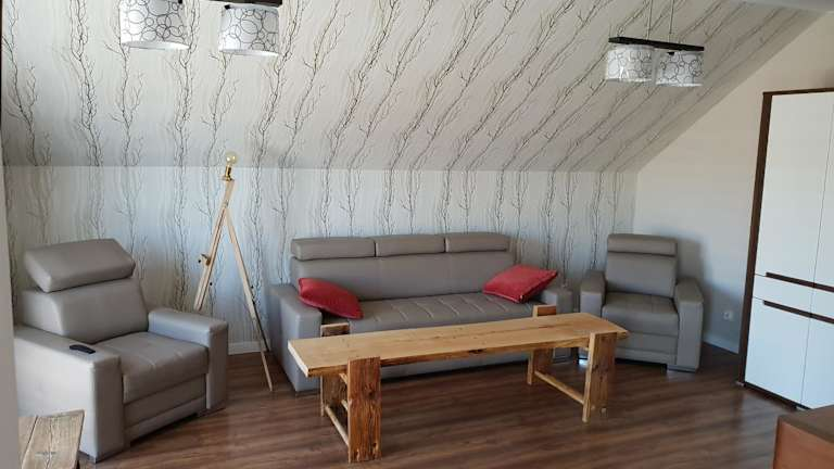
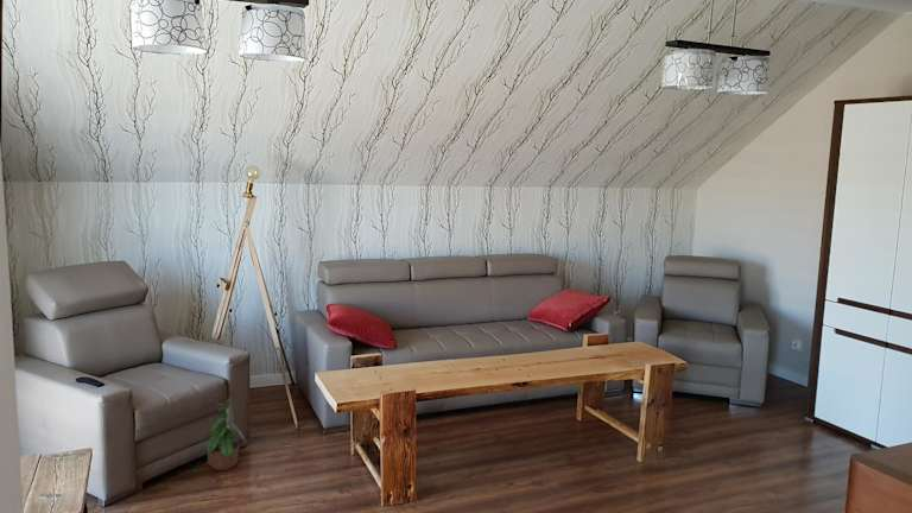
+ potted plant (226, 432)
